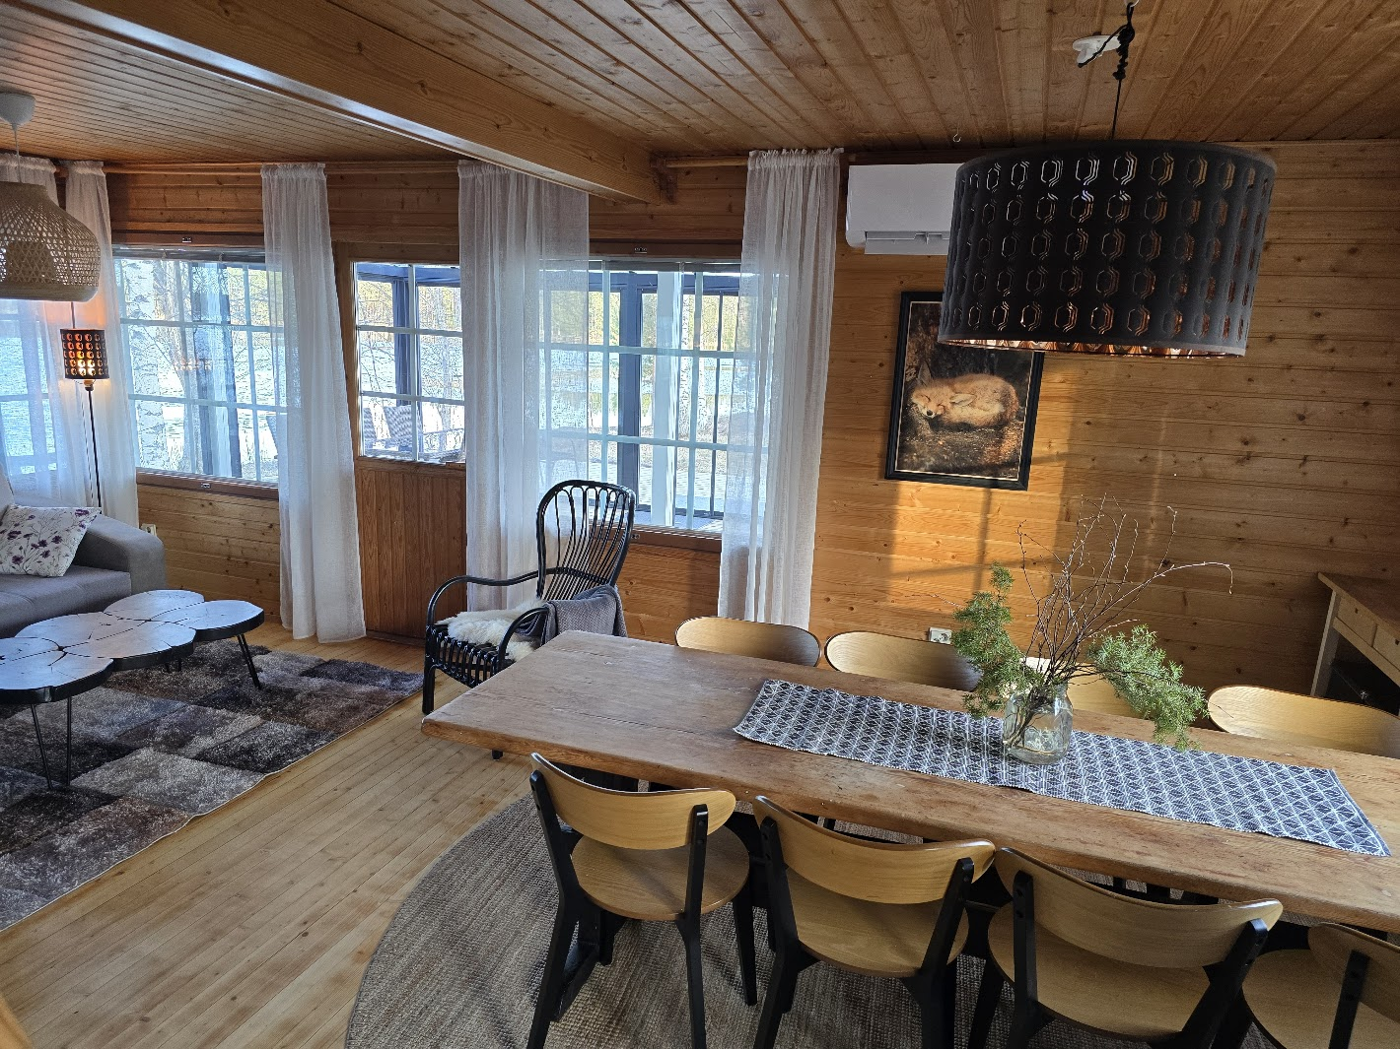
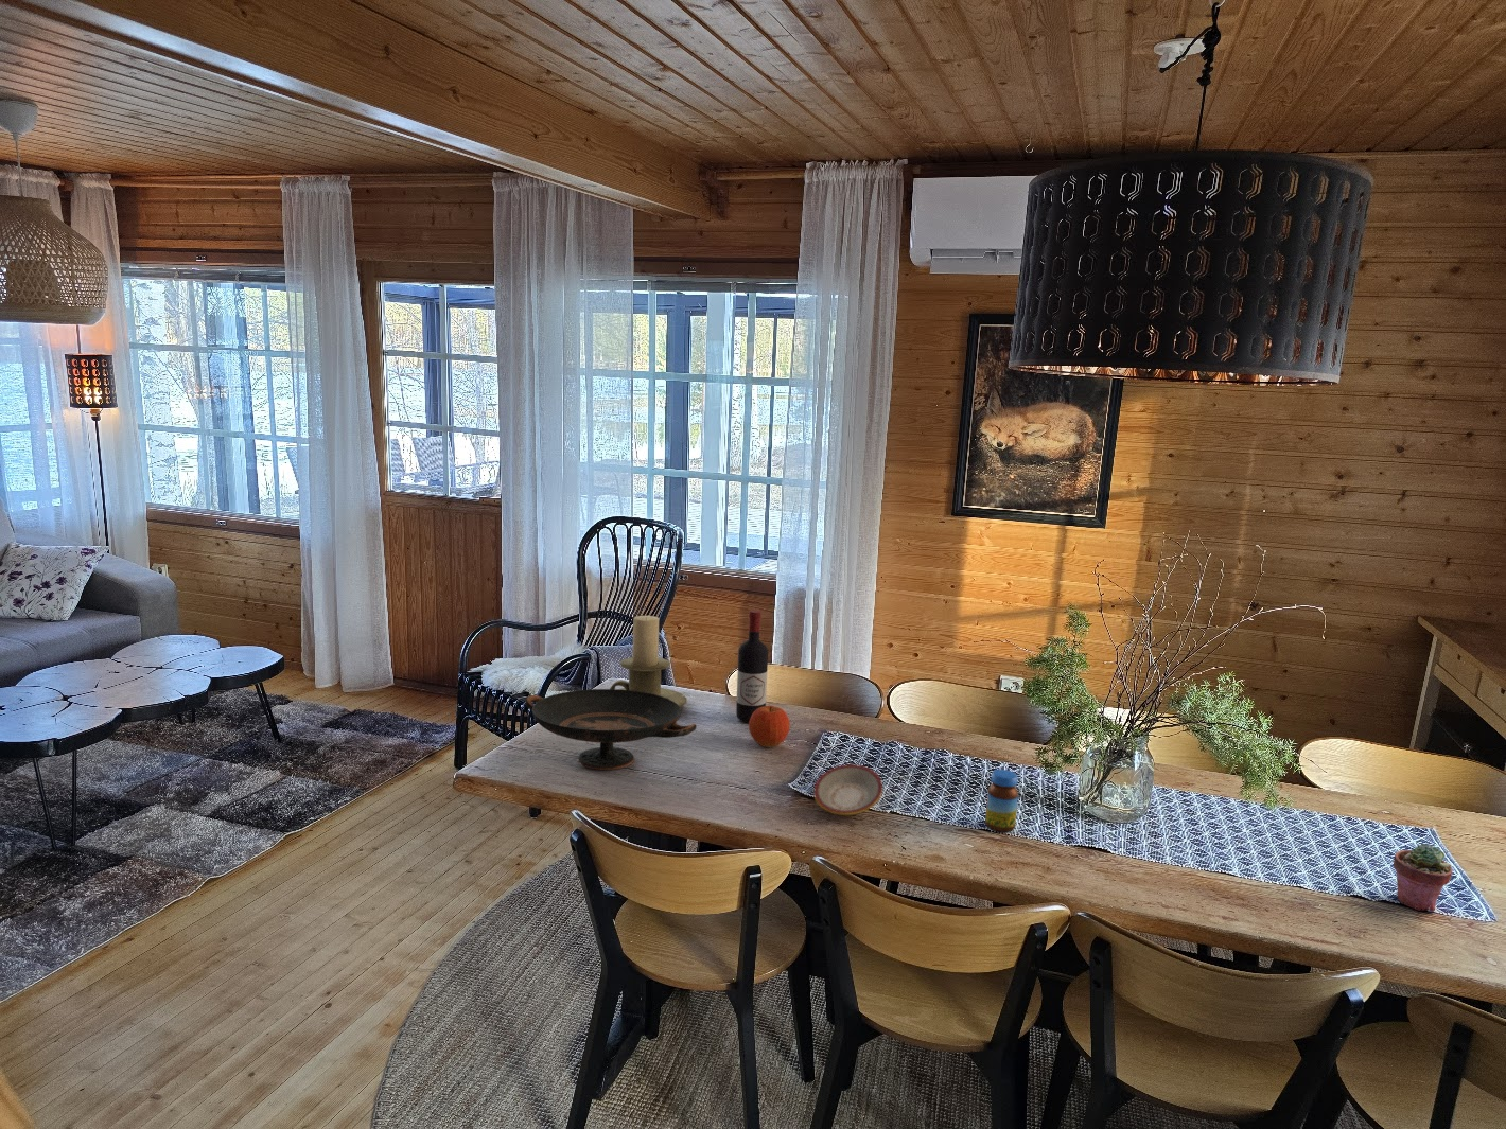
+ decorative bowl (607, 733)
+ wine bottle (752, 665)
+ jar (1002, 799)
+ fruit (768, 725)
+ candle holder (645, 661)
+ plate (848, 792)
+ potted succulent (1421, 874)
